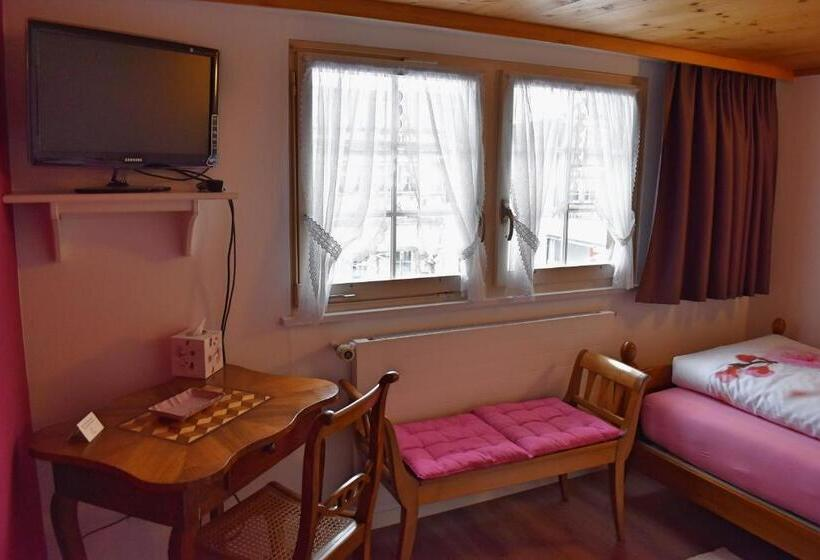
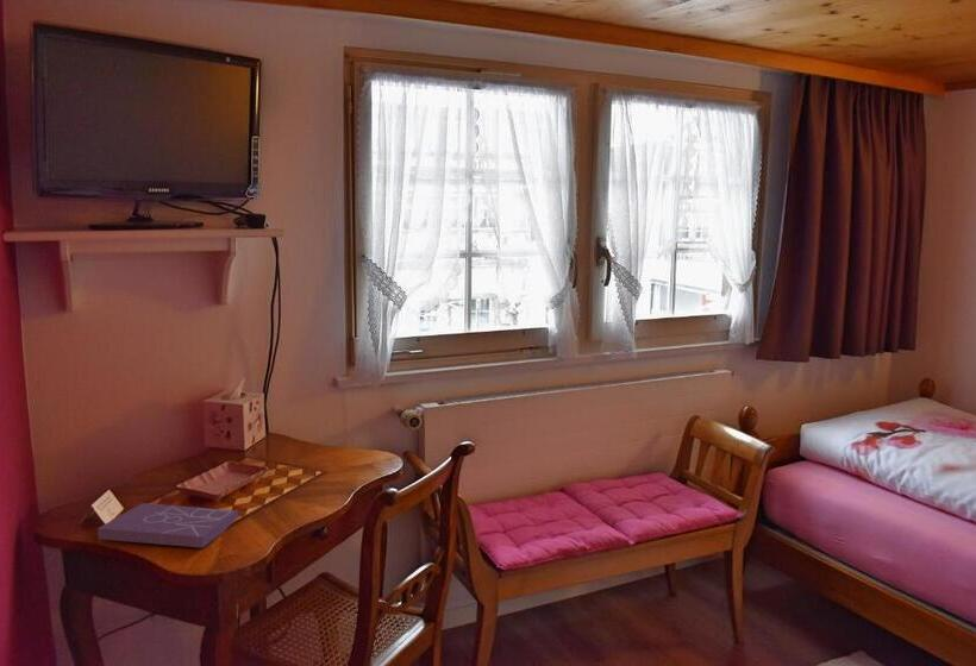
+ book (170, 523)
